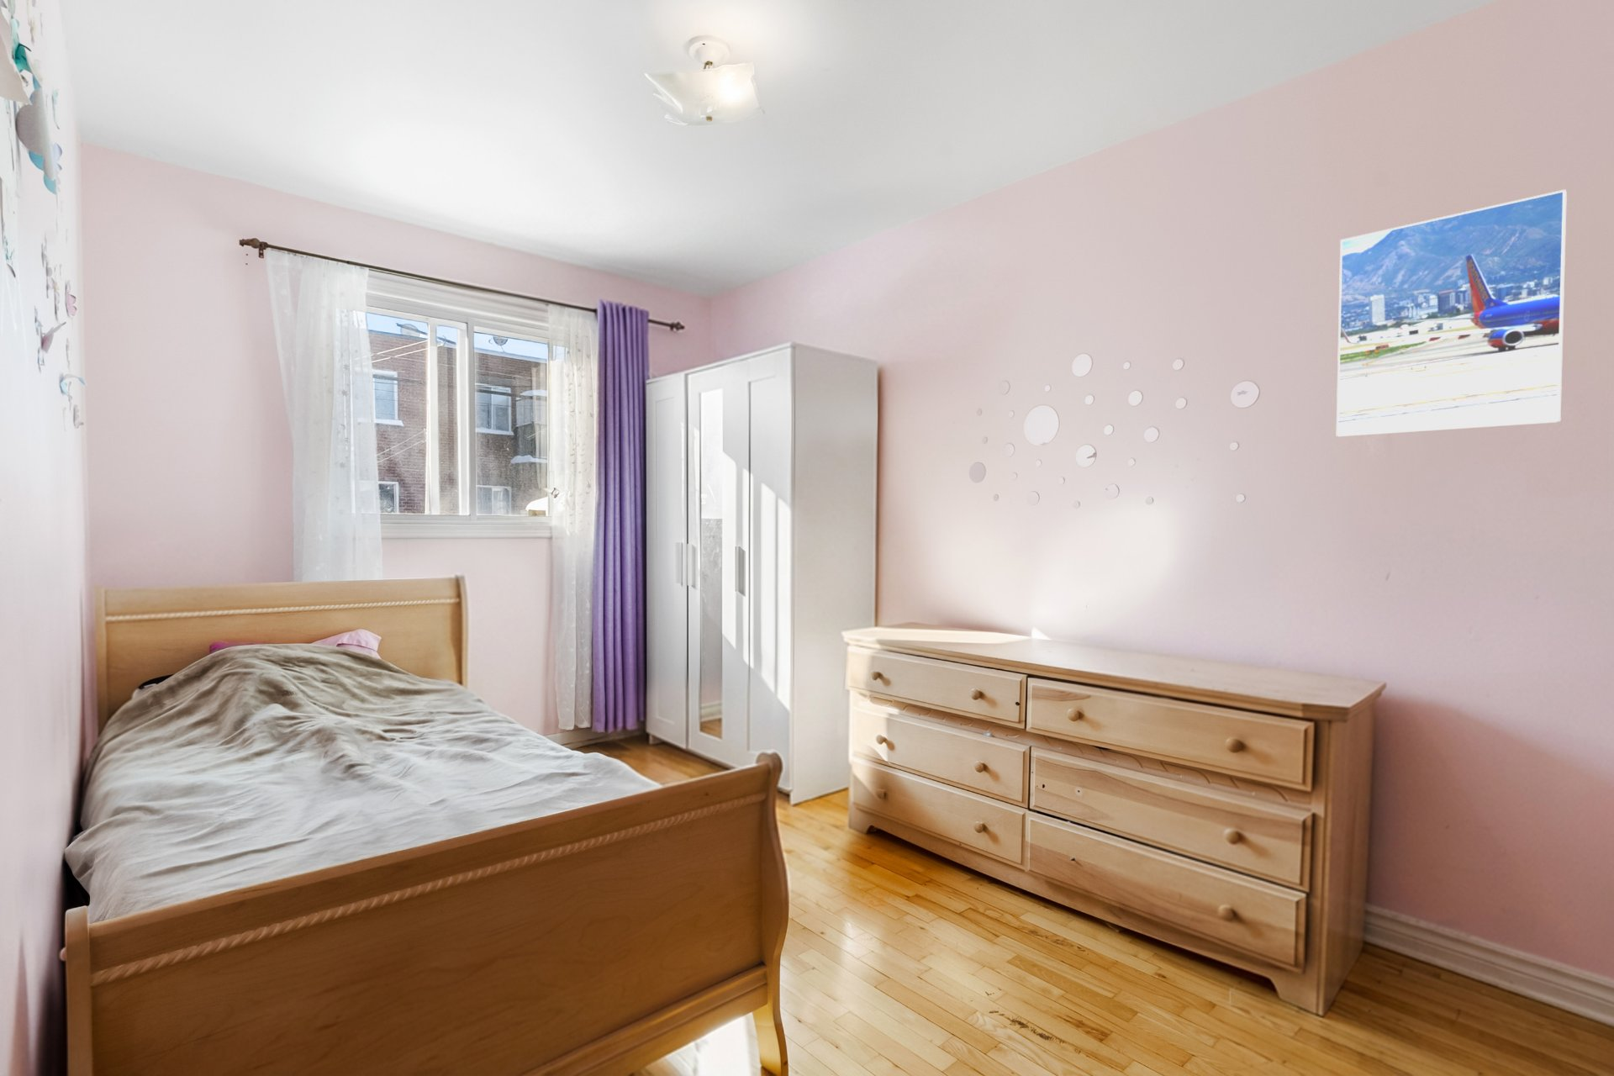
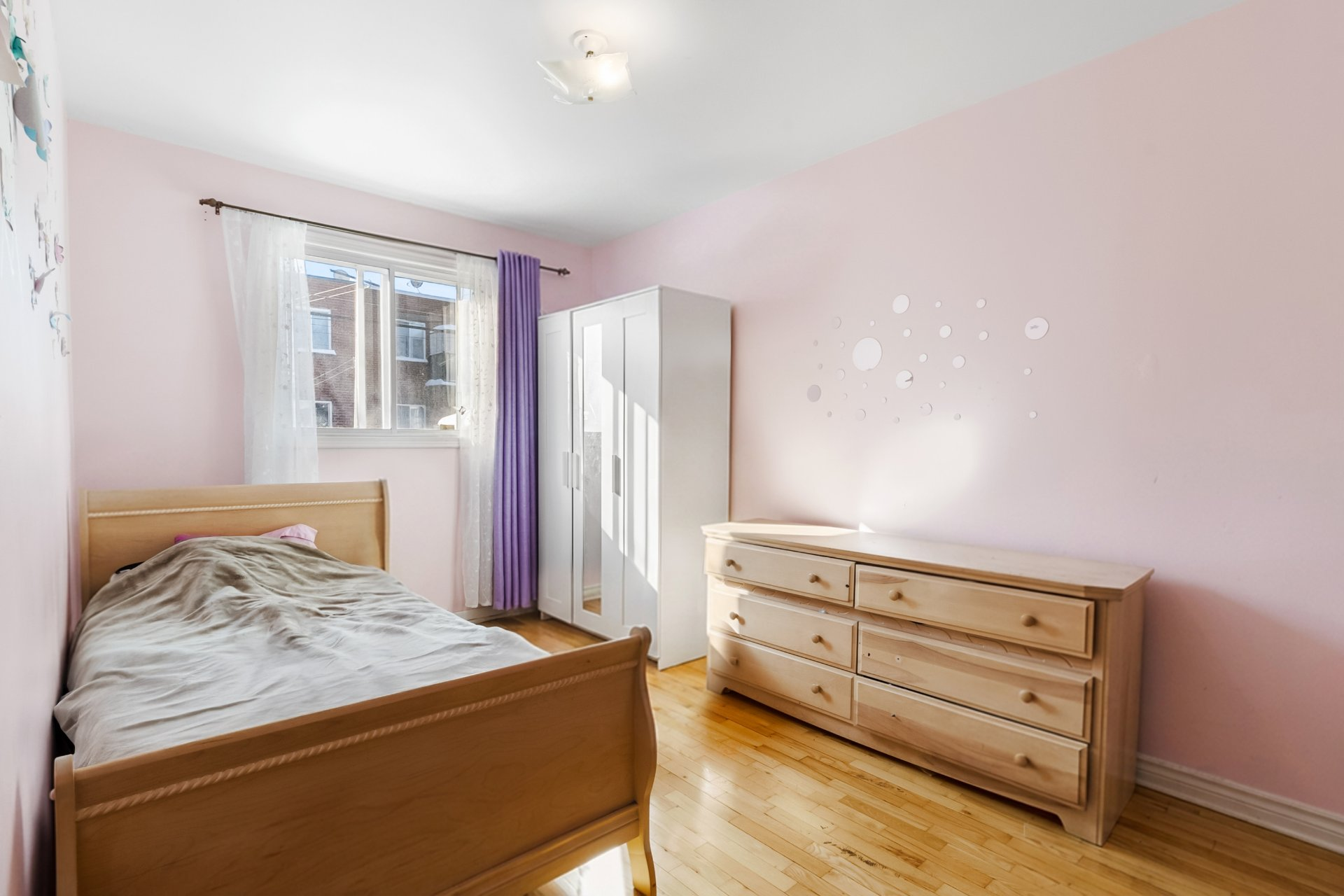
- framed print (1441, 324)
